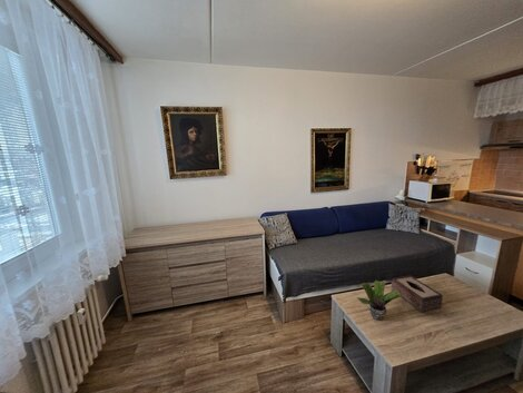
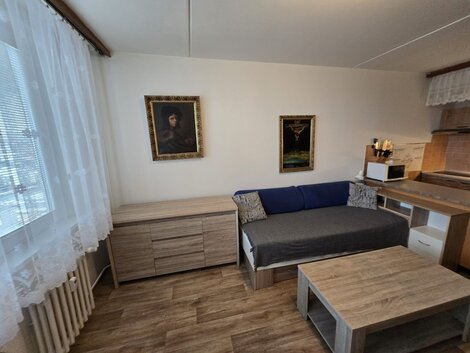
- tissue box (415, 292)
- potted plant (378, 302)
